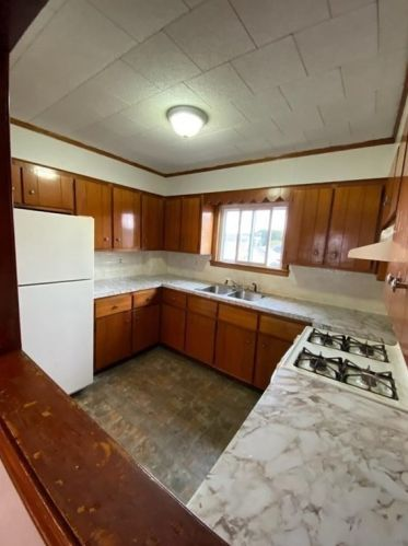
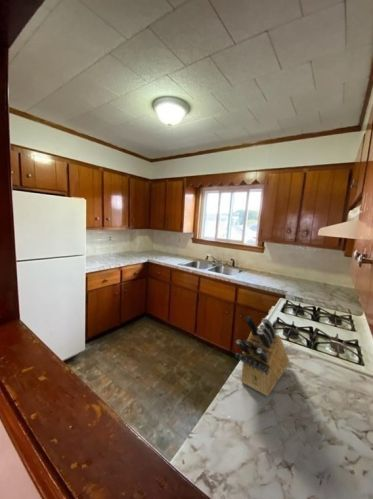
+ knife block (265, 344)
